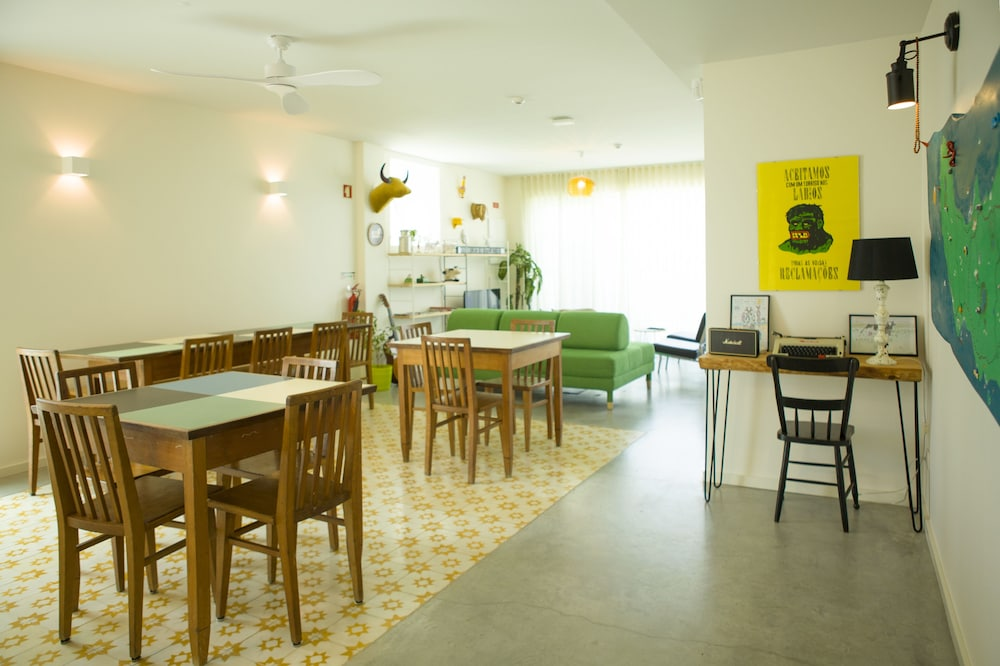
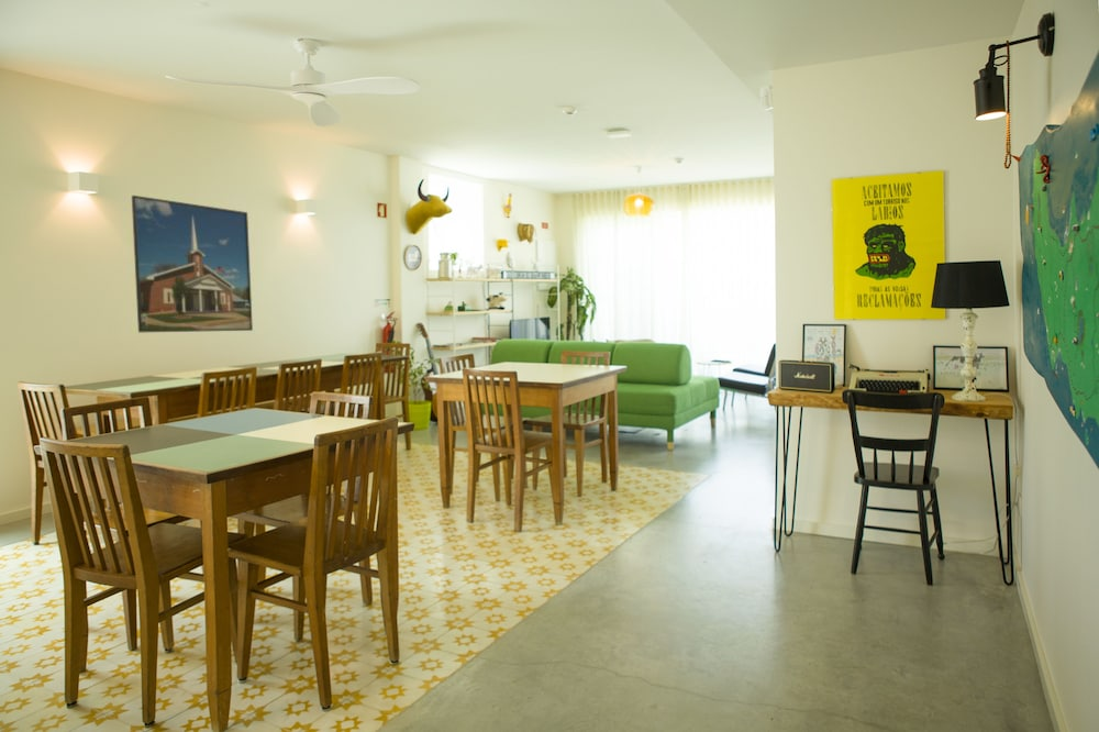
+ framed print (197, 268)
